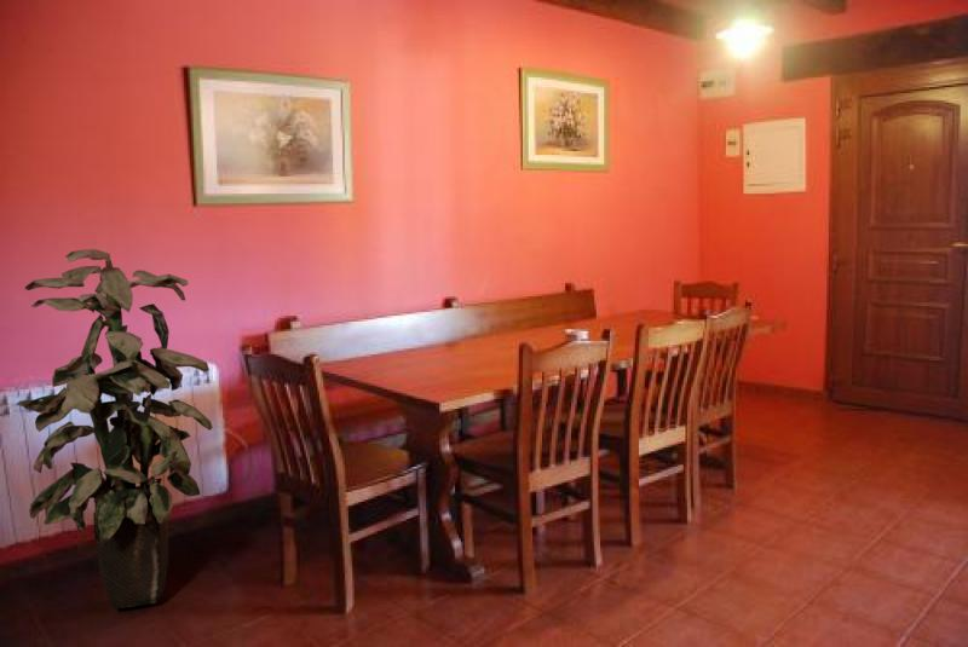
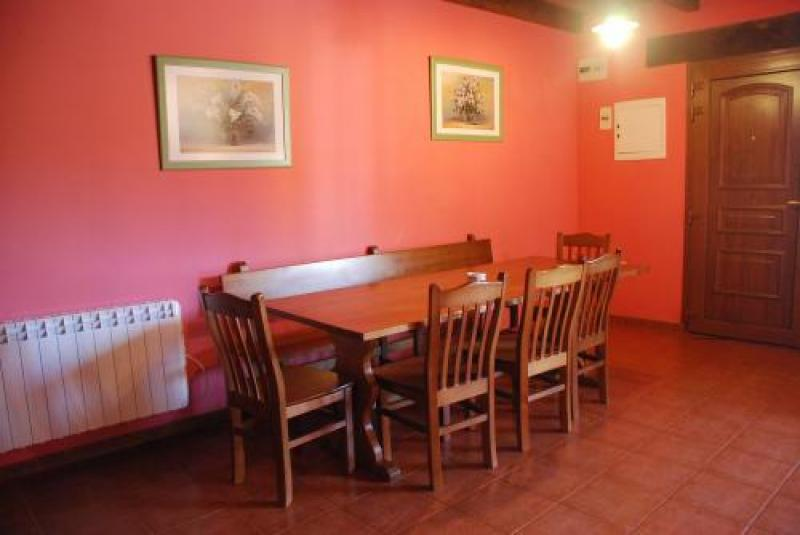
- indoor plant (114, 427)
